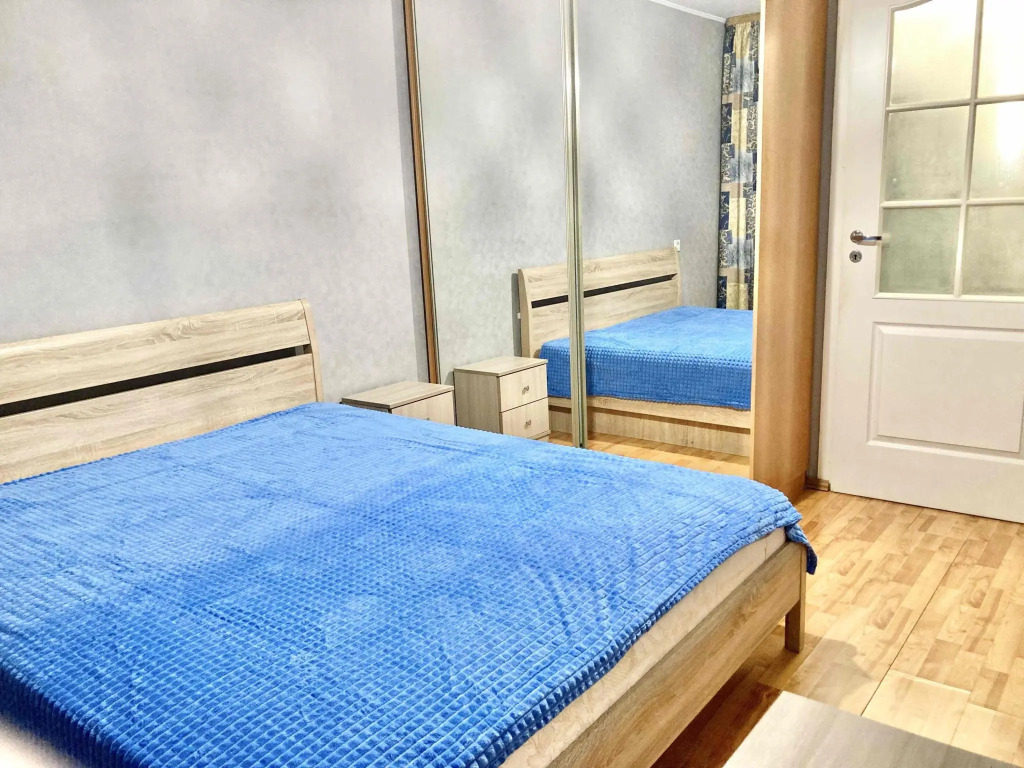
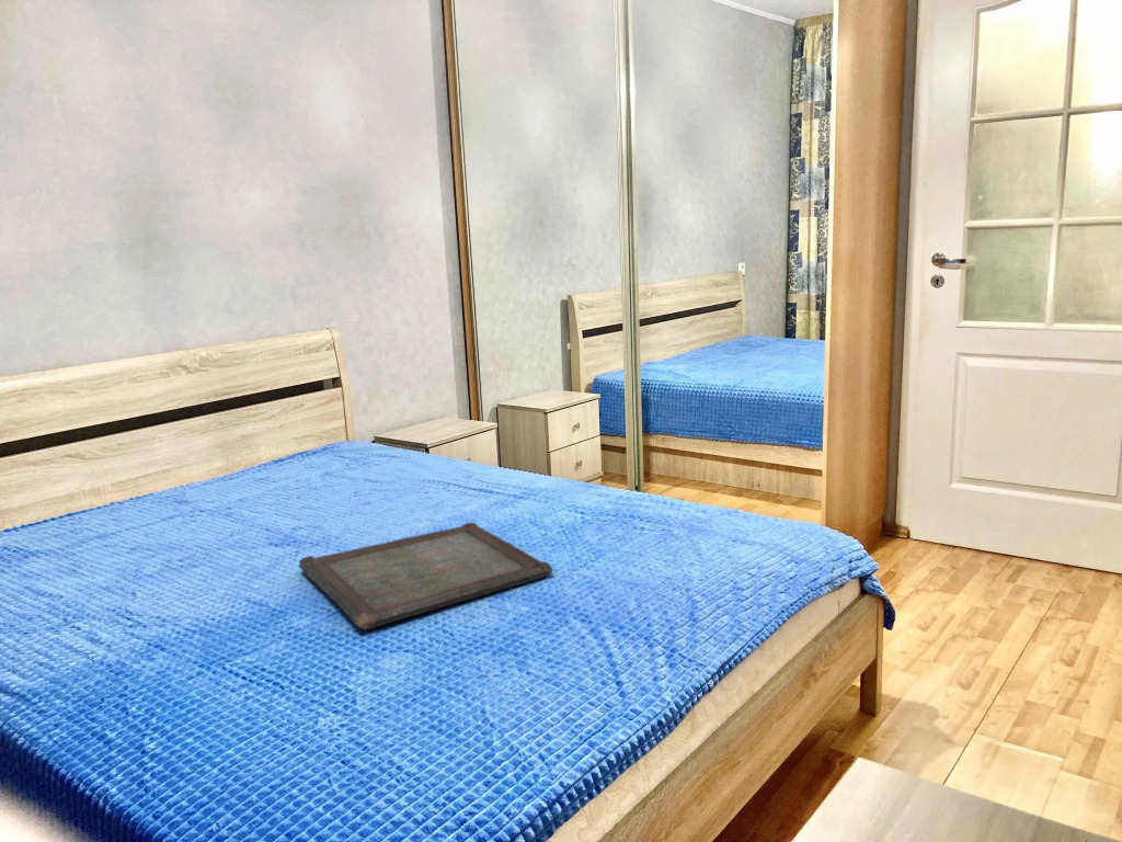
+ serving tray (424, 568)
